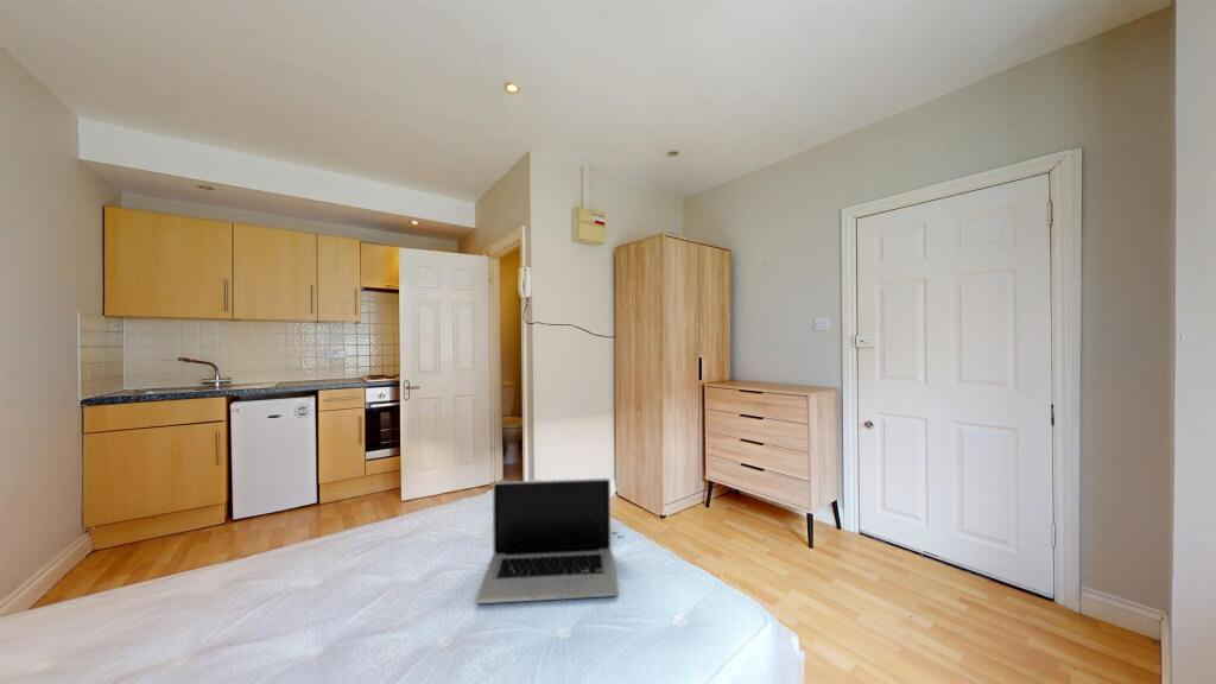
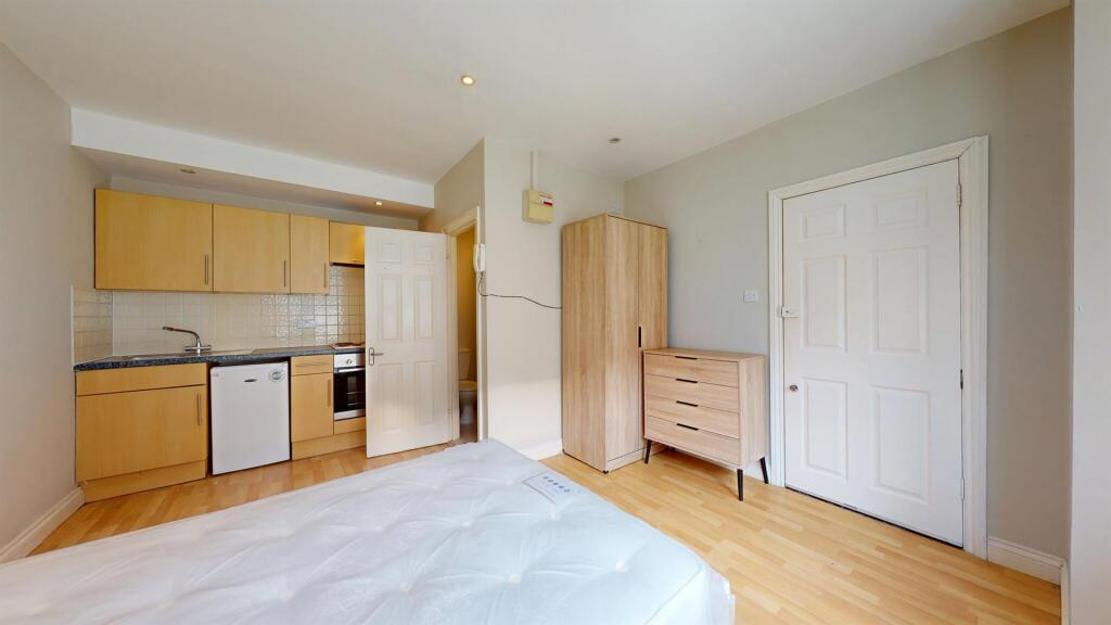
- laptop (550, 534)
